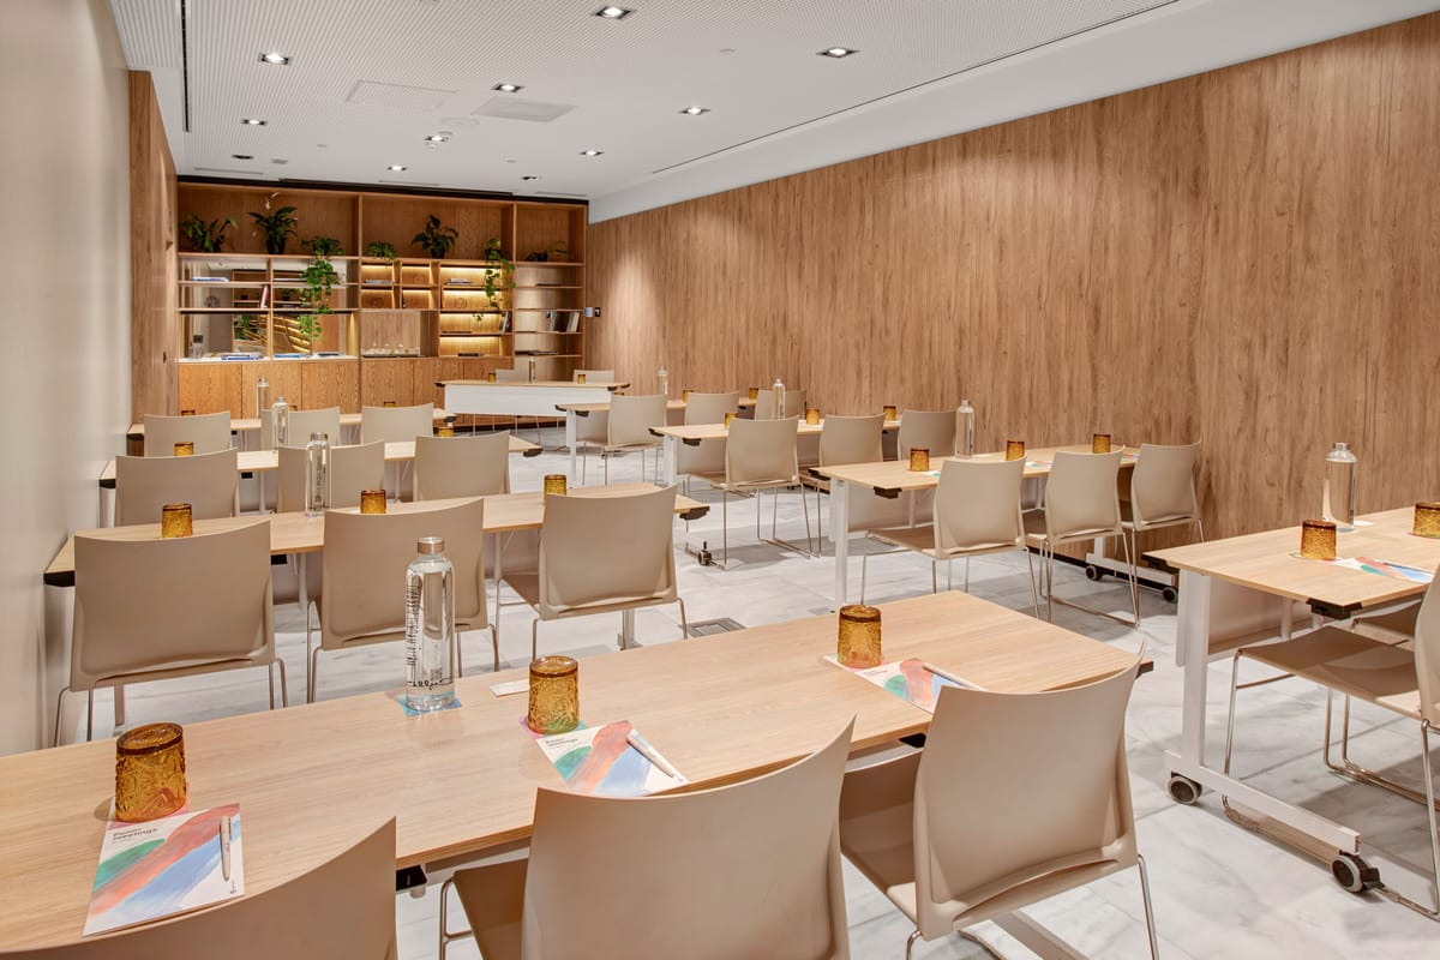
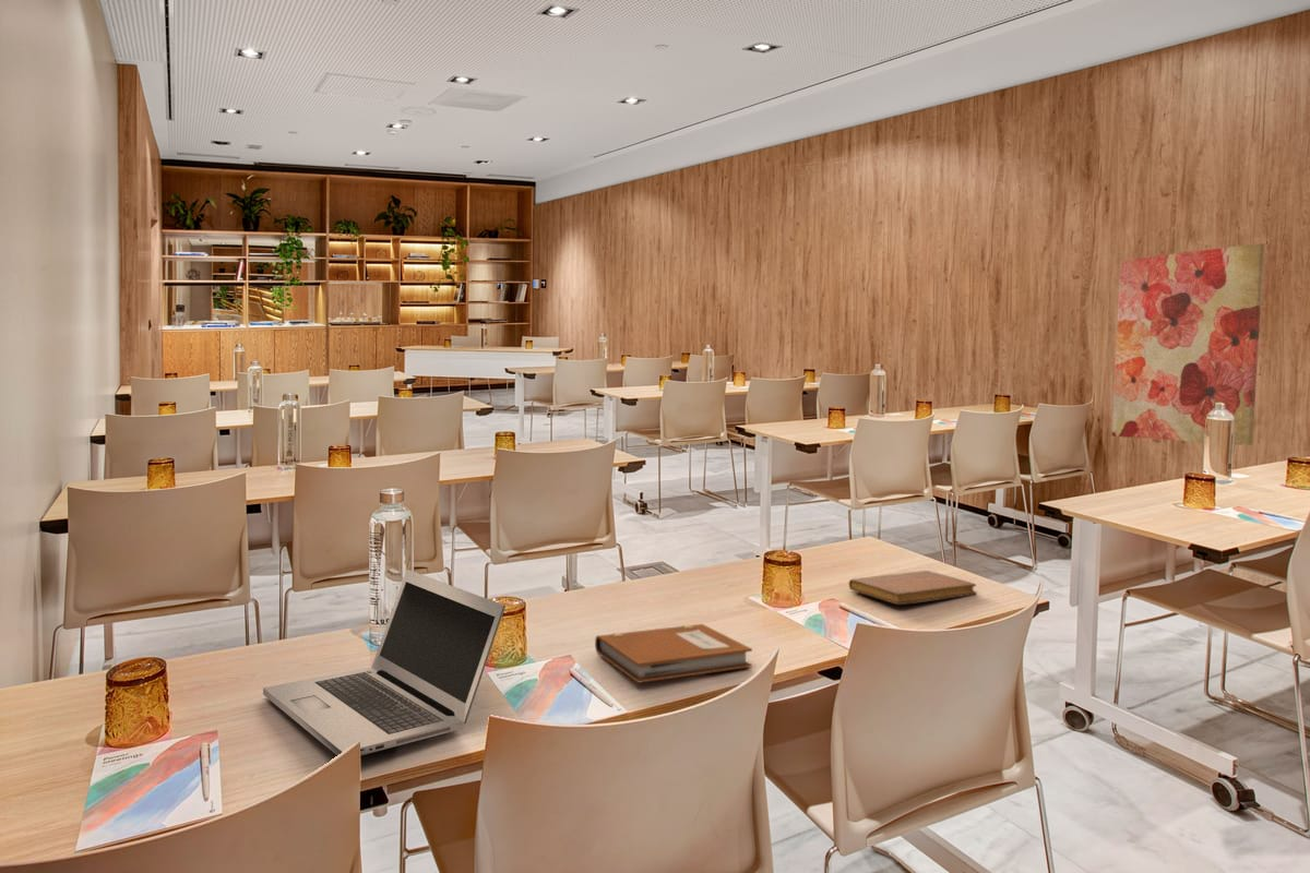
+ laptop (380, 651)
+ notebook (674, 649)
+ notebook (912, 586)
+ wall art (1182, 346)
